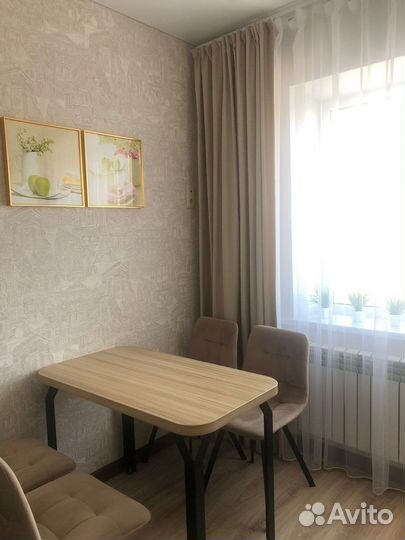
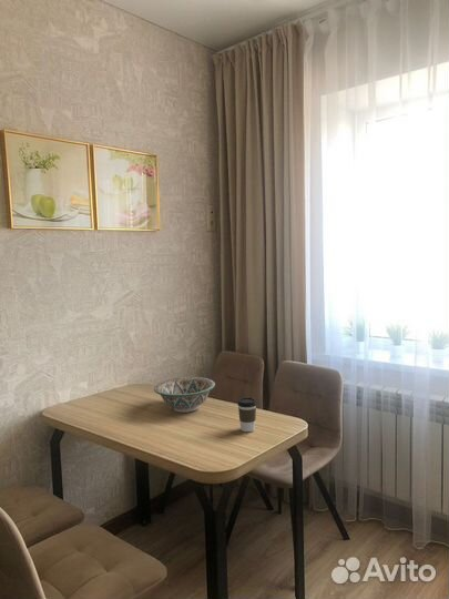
+ coffee cup (247, 415)
+ decorative bowl (185, 396)
